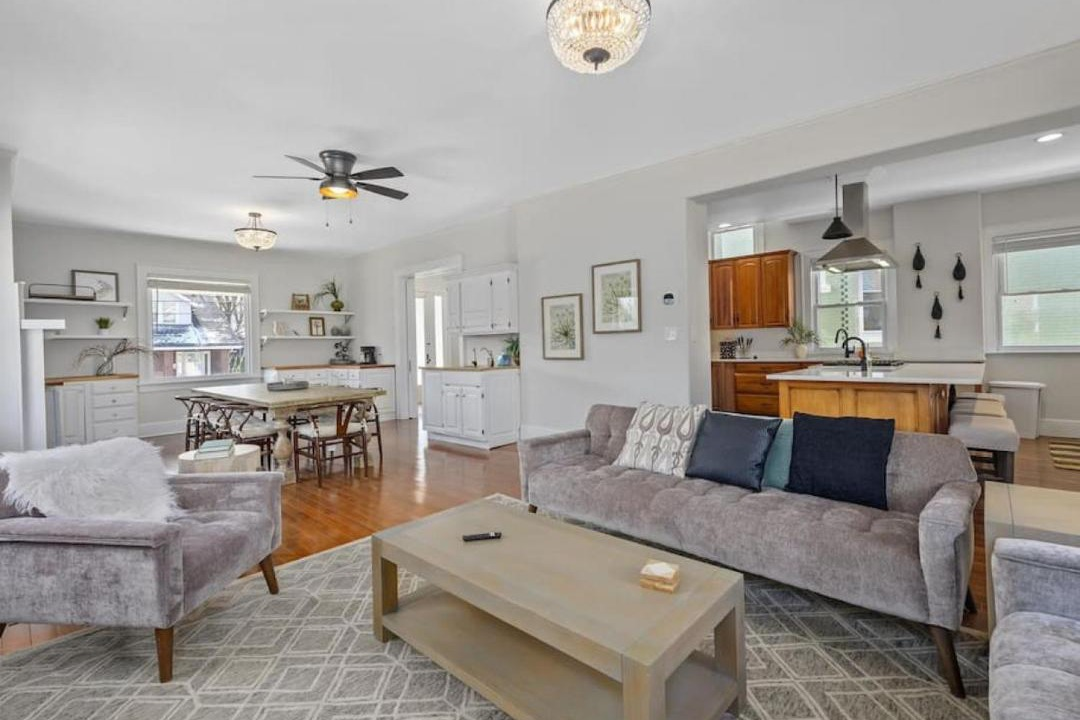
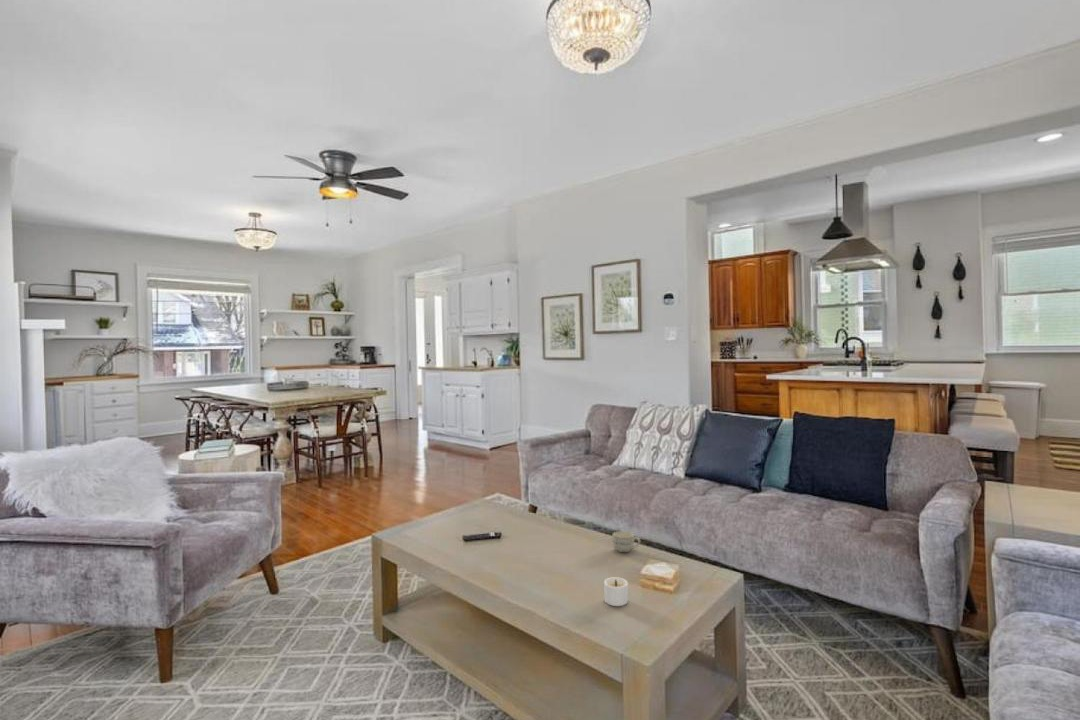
+ candle (613, 592)
+ cup (626, 542)
